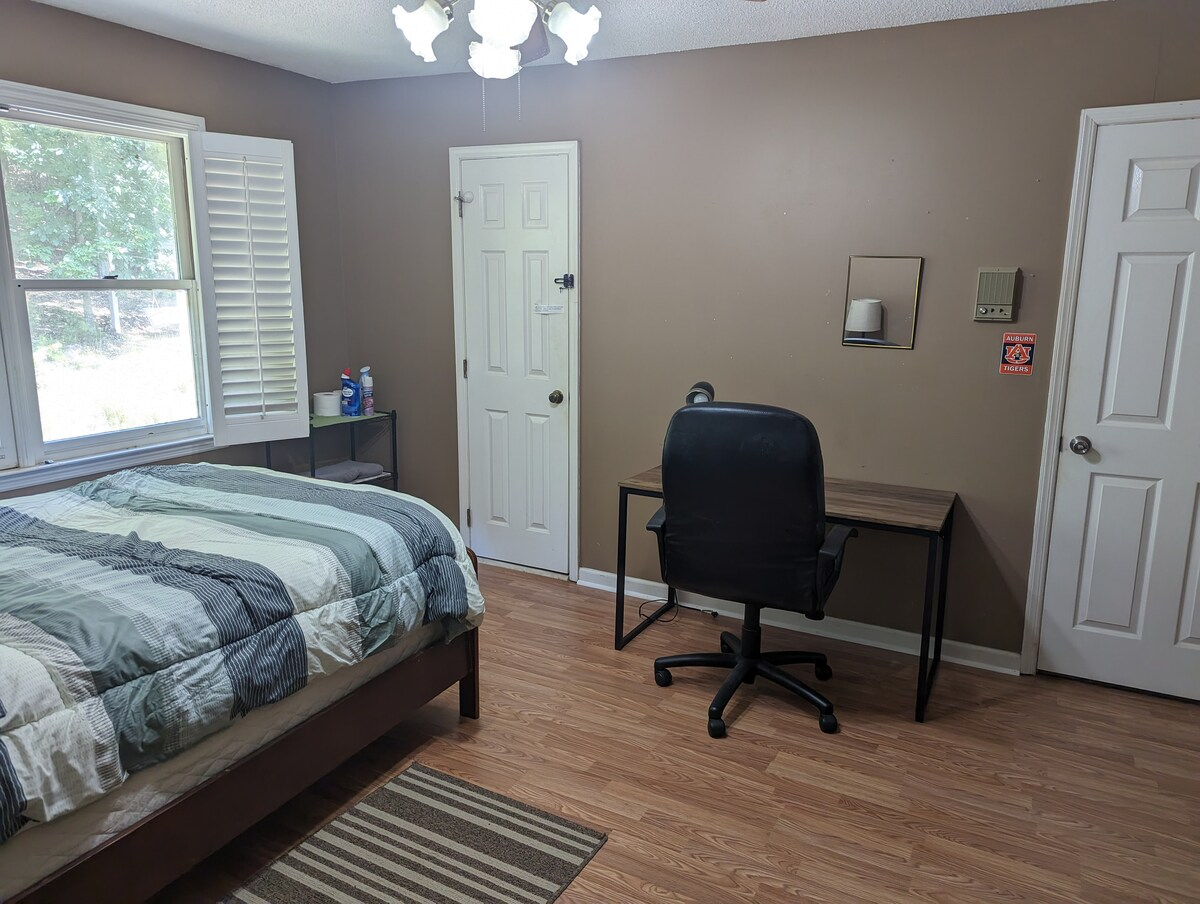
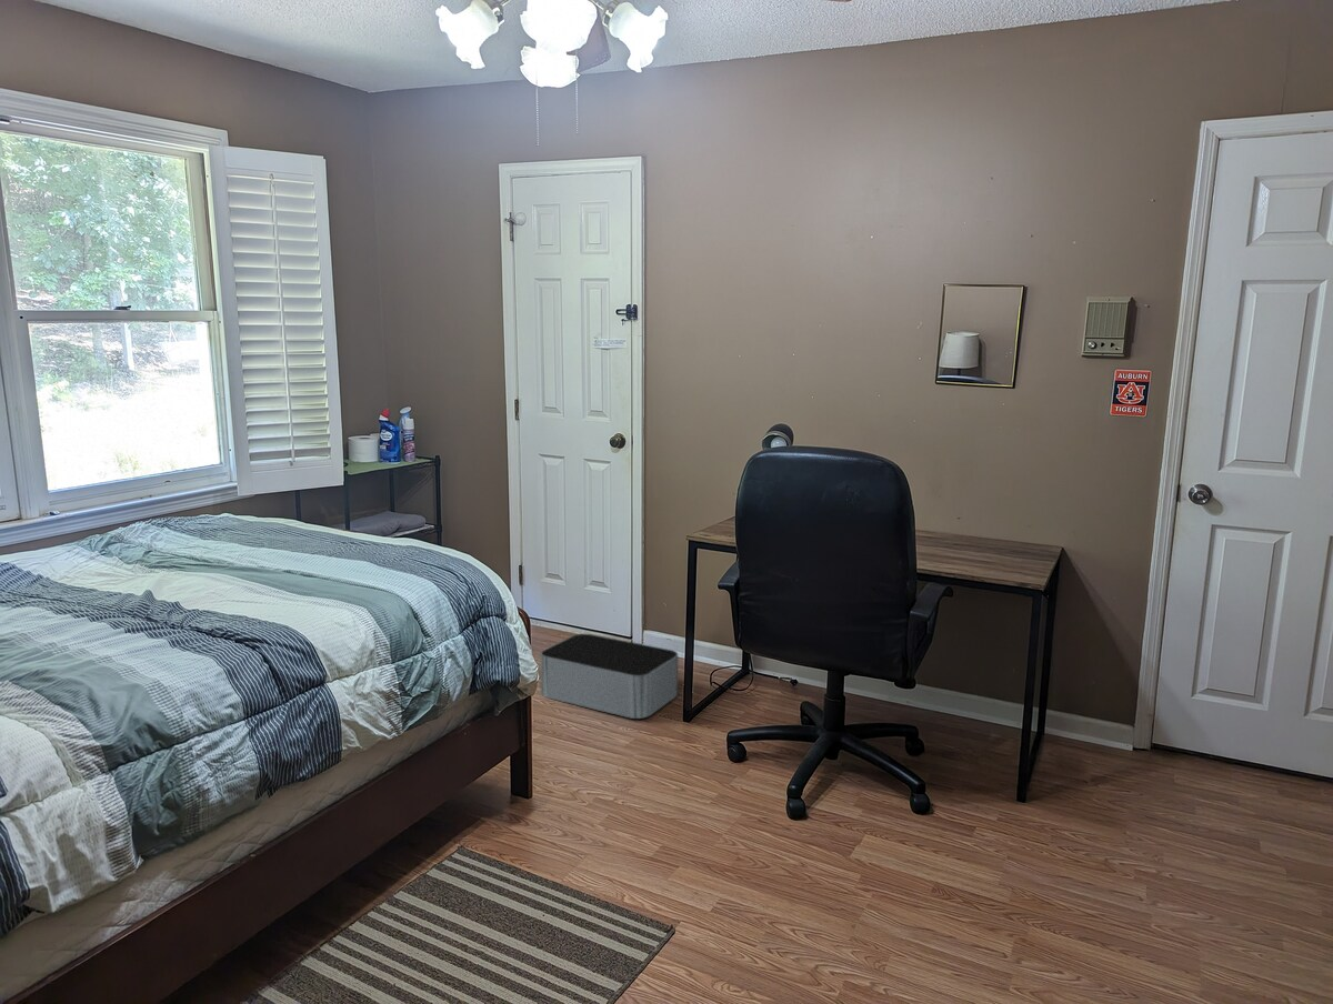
+ storage bin (609, 673)
